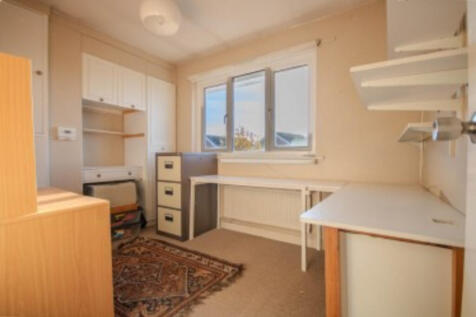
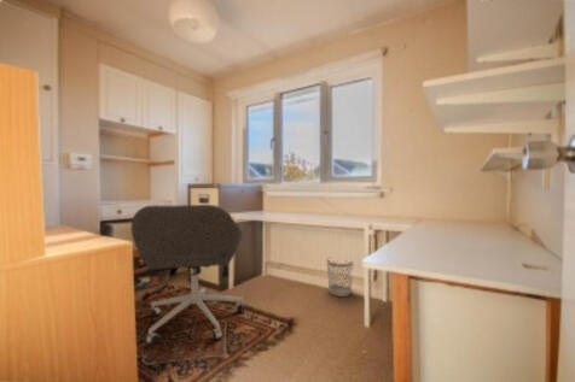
+ office chair (193, 260)
+ wastebasket (338, 276)
